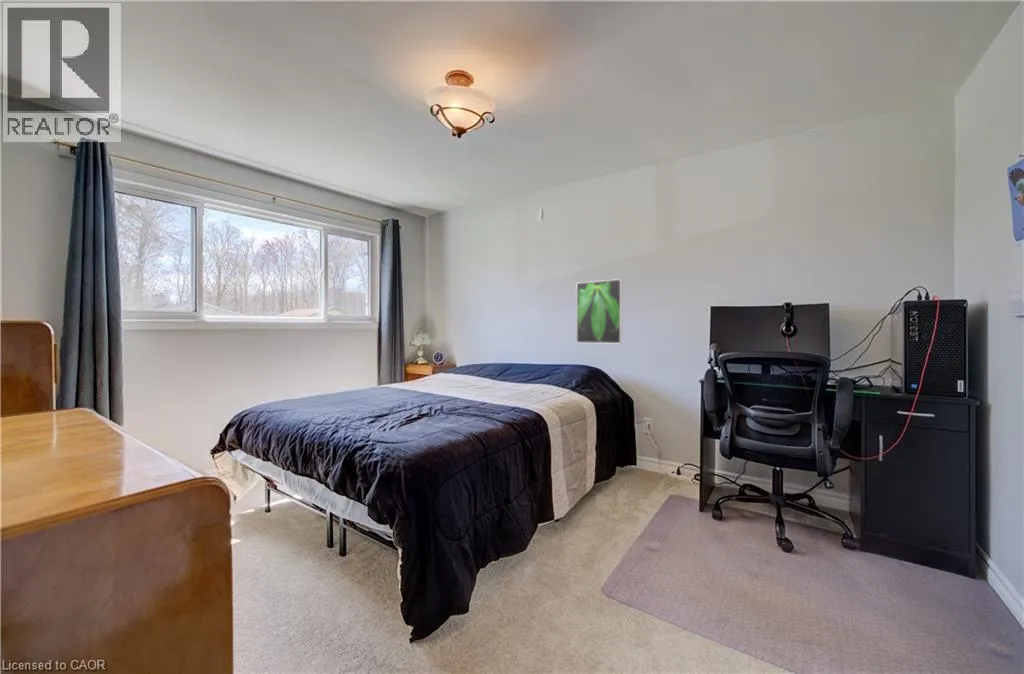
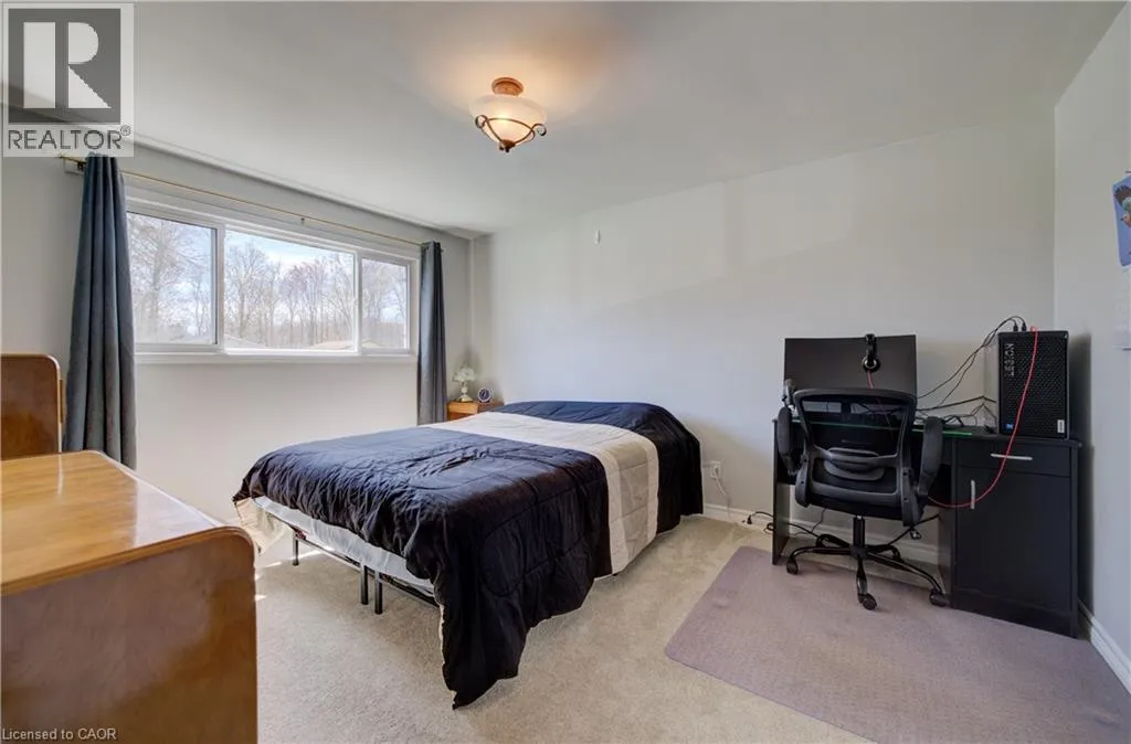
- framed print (598, 312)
